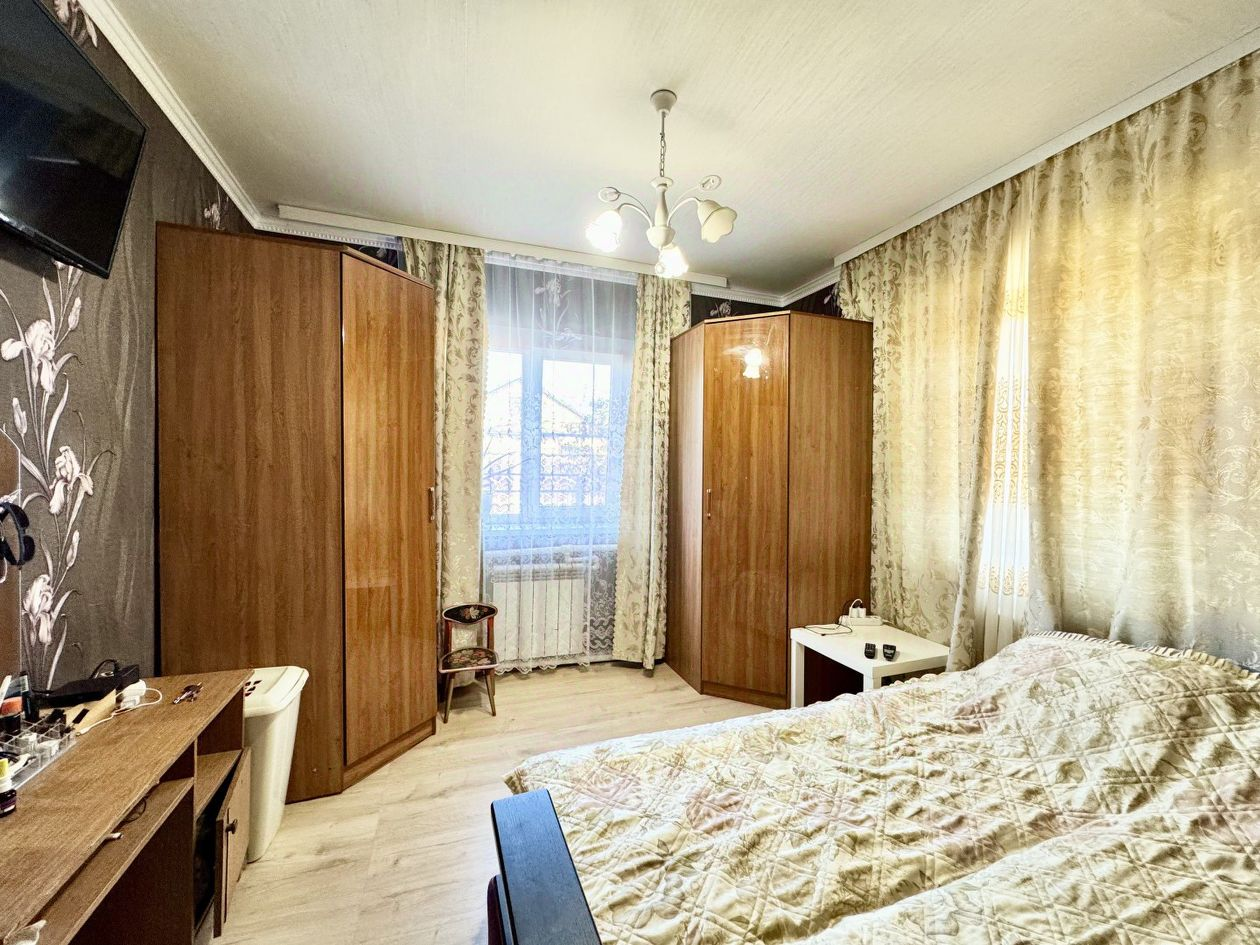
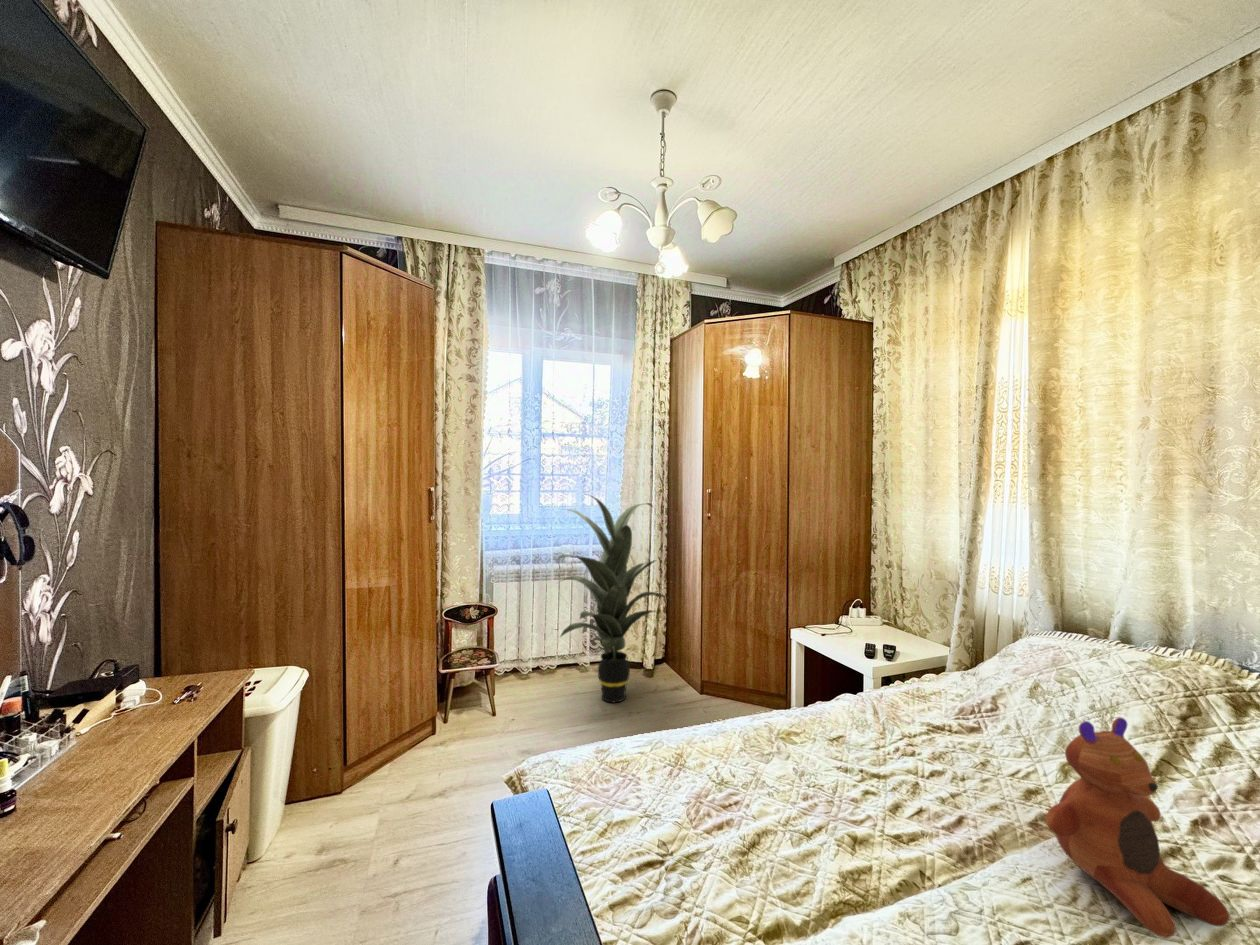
+ toy (1130, 811)
+ indoor plant (605, 594)
